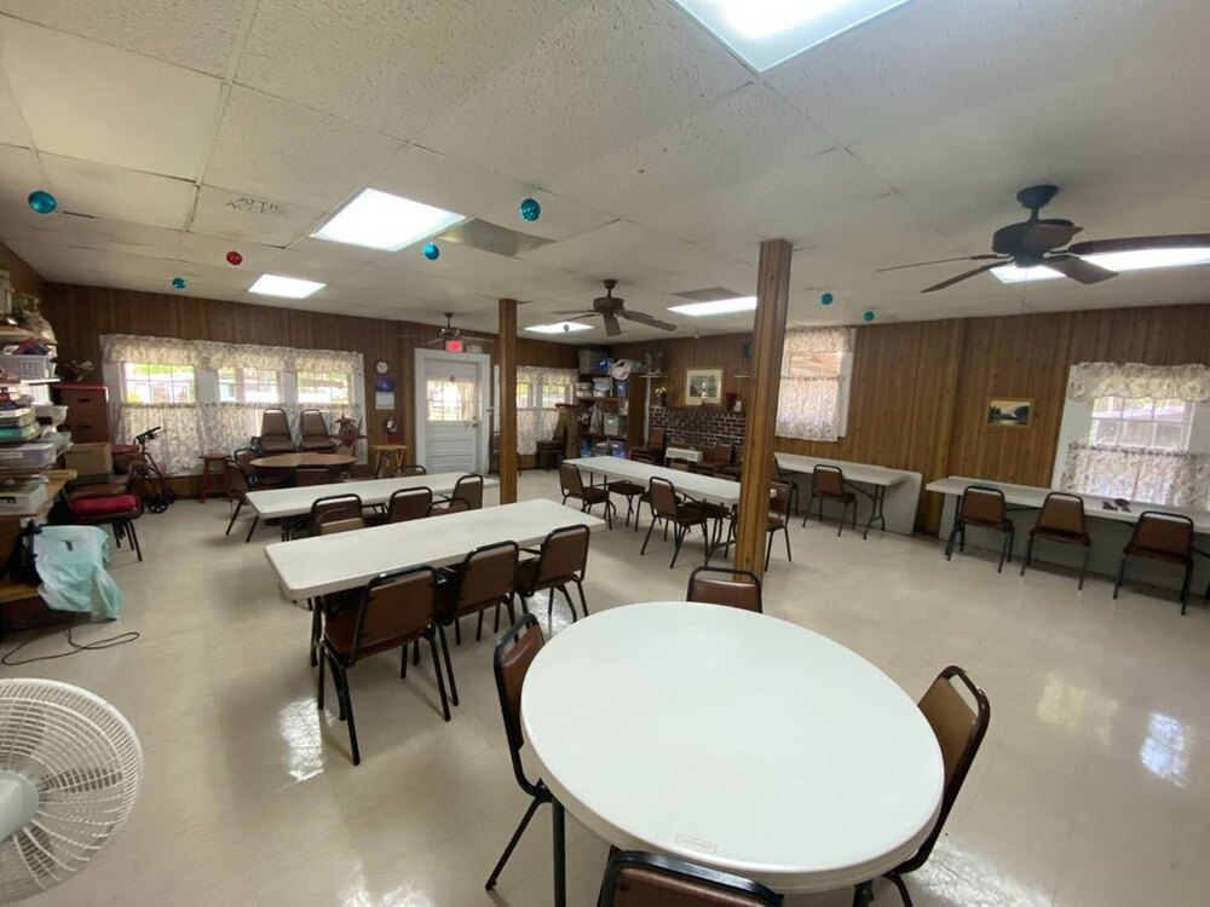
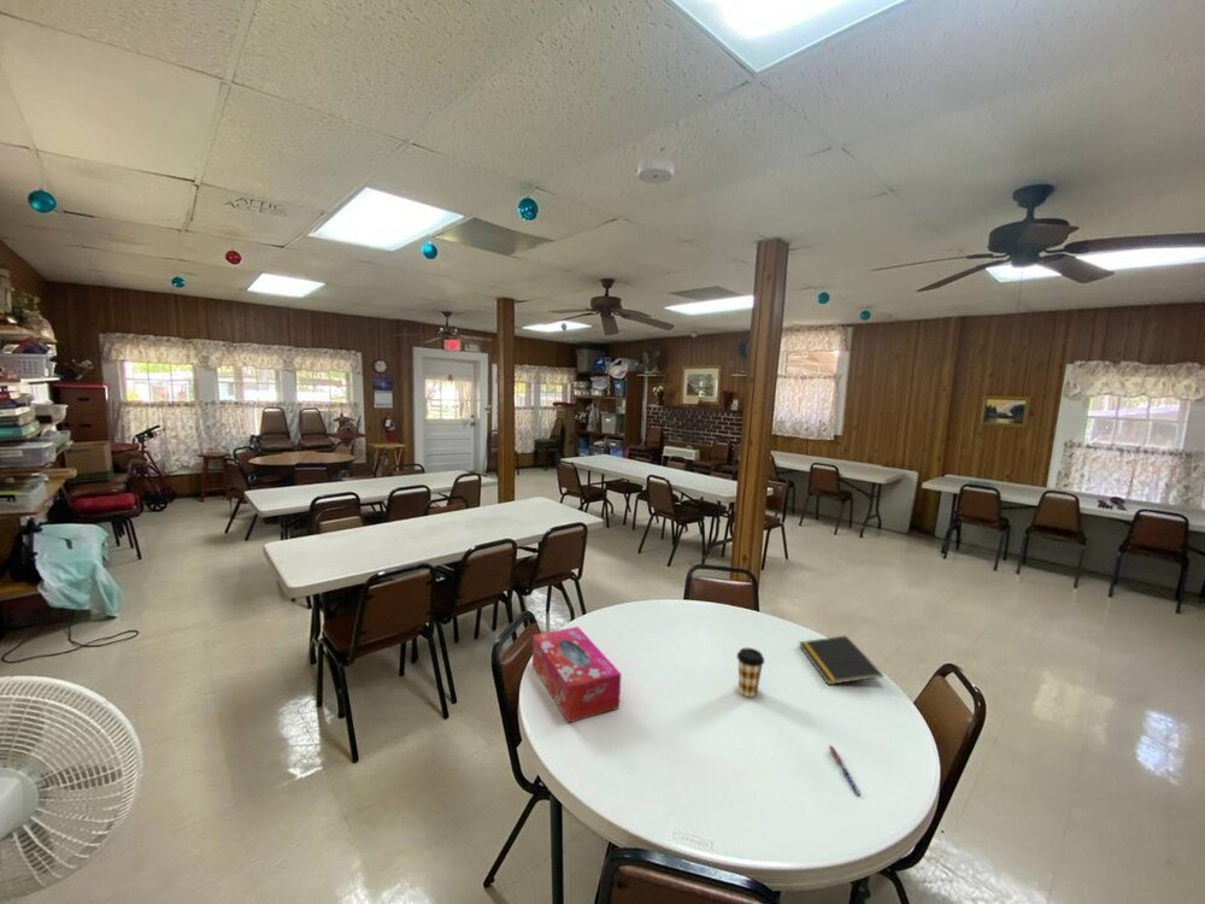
+ notepad (837, 658)
+ tissue box (574, 669)
+ pen (844, 768)
+ coffee cup (748, 673)
+ smoke detector (654, 171)
